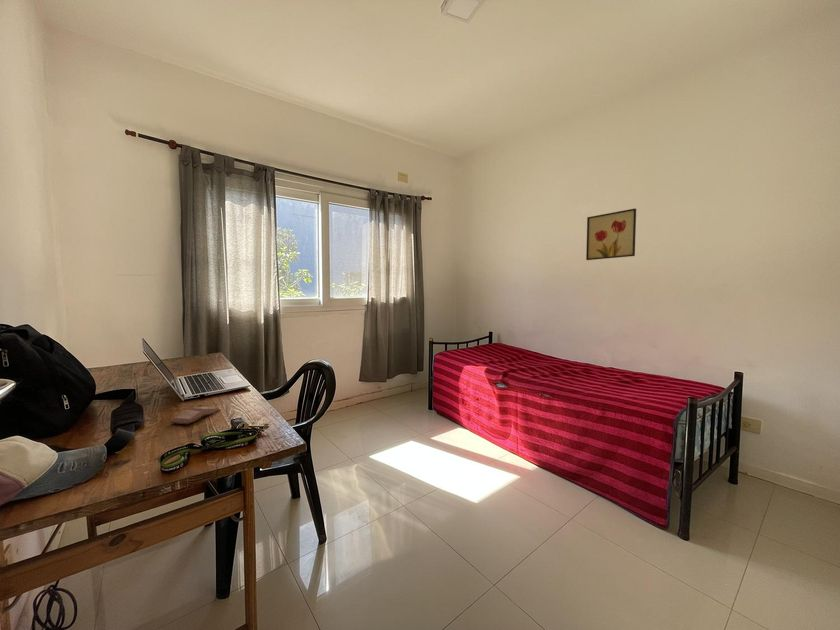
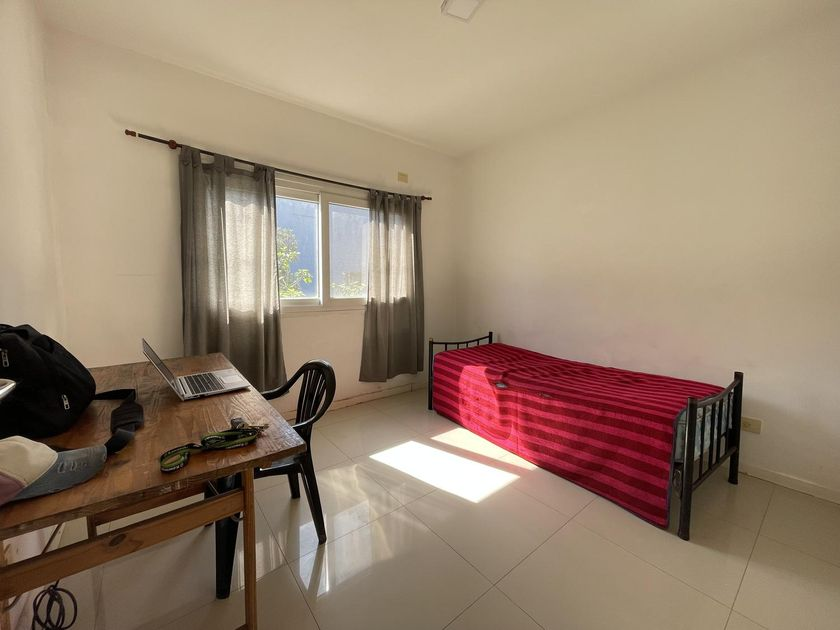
- wall art (610, 235)
- book (196, 413)
